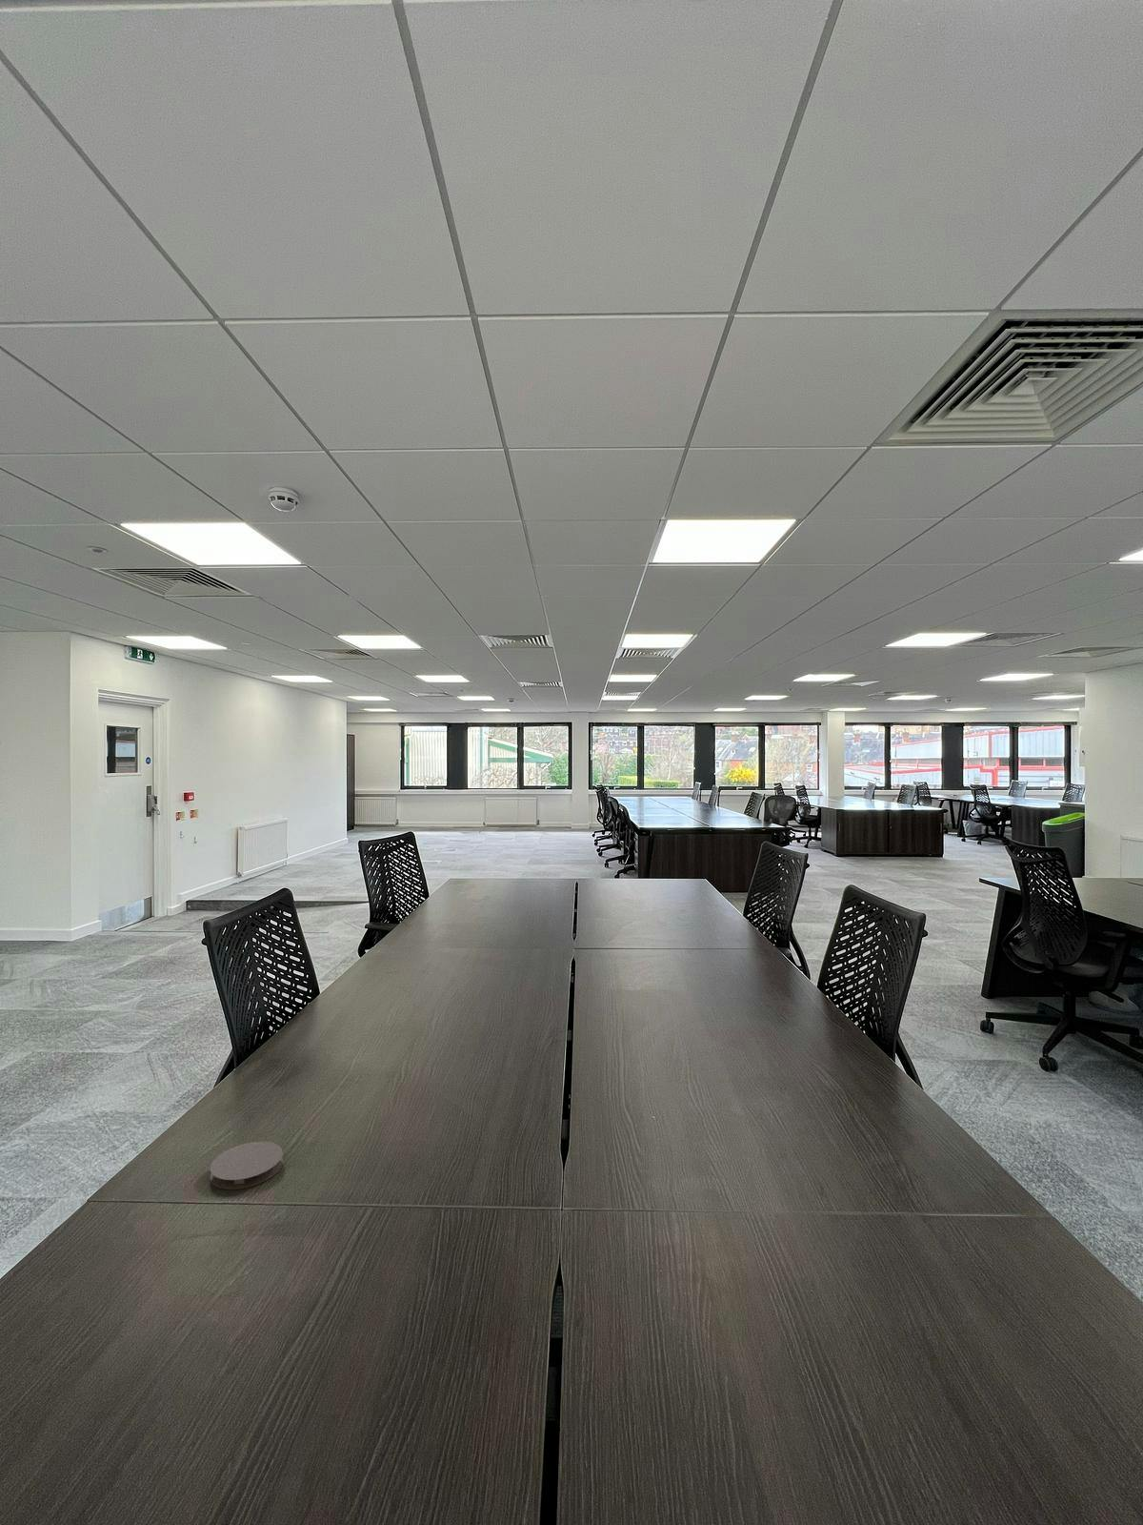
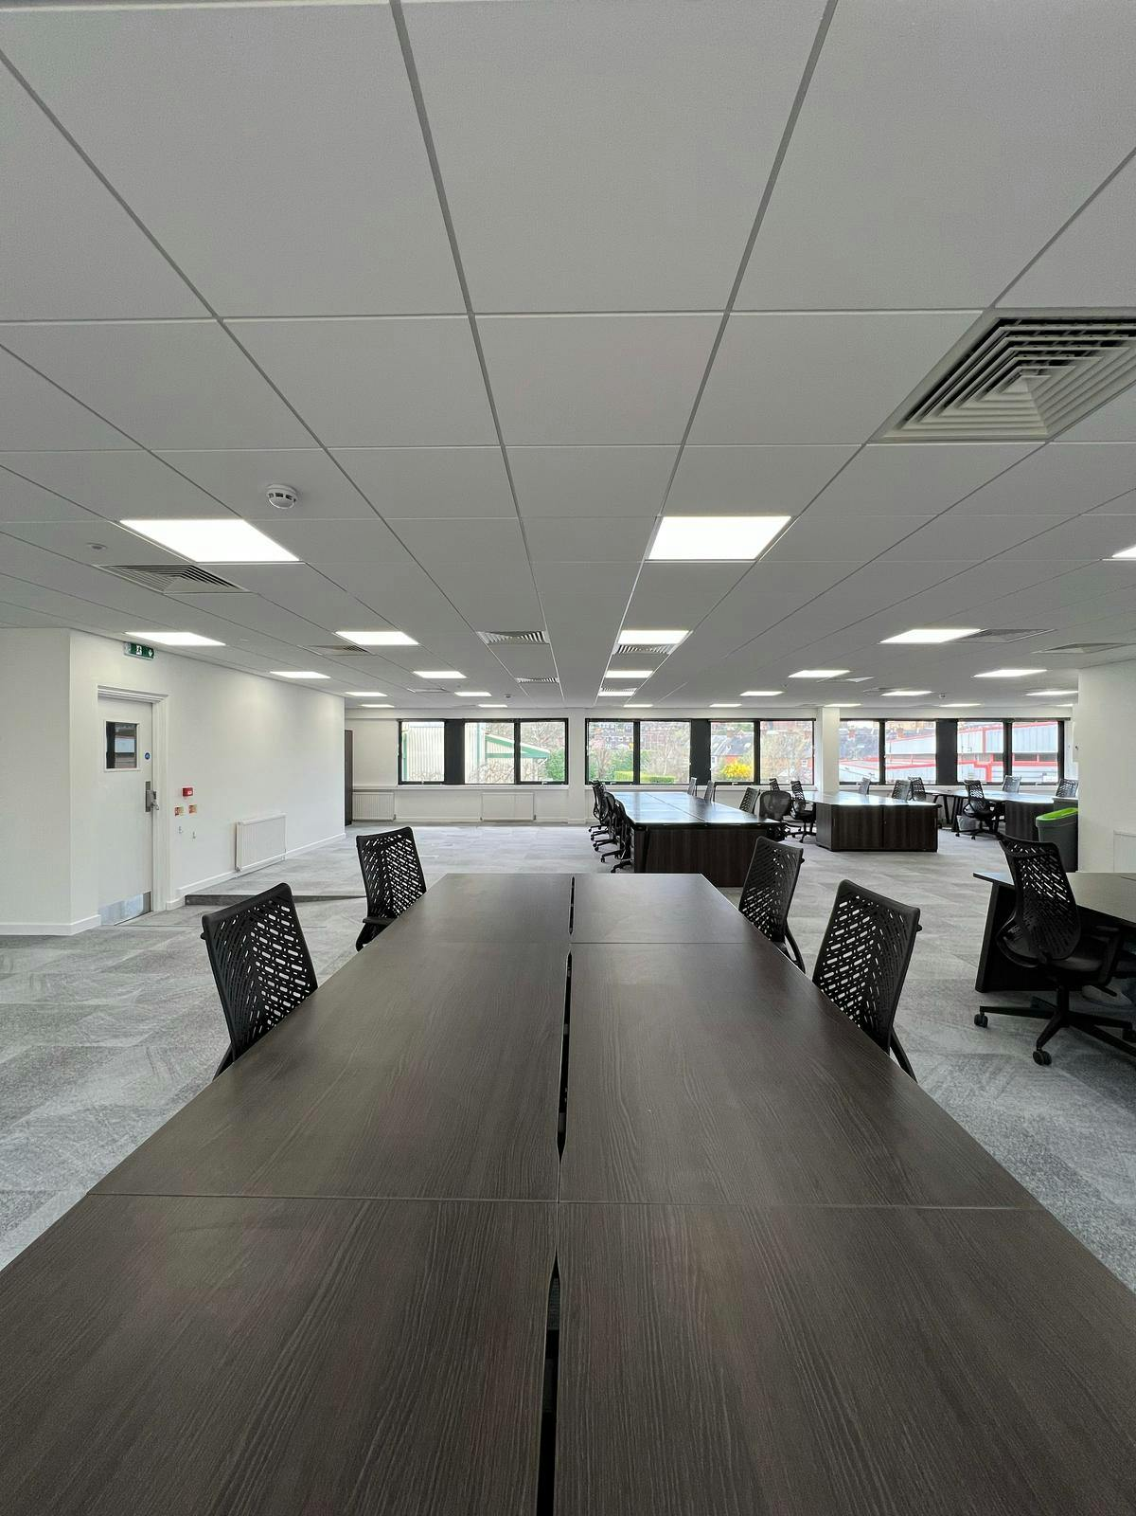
- coaster (246, 1164)
